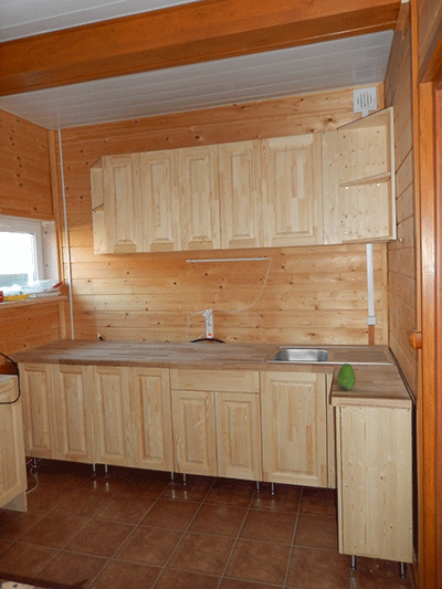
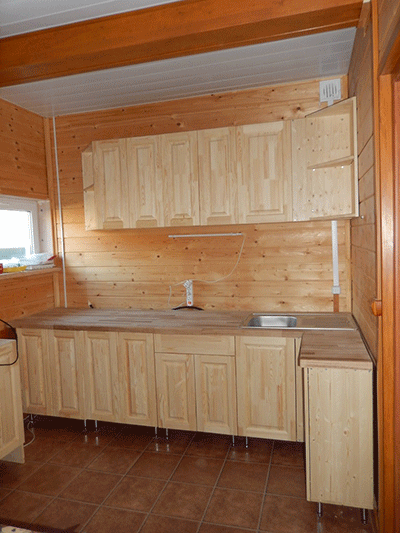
- fruit (346, 376)
